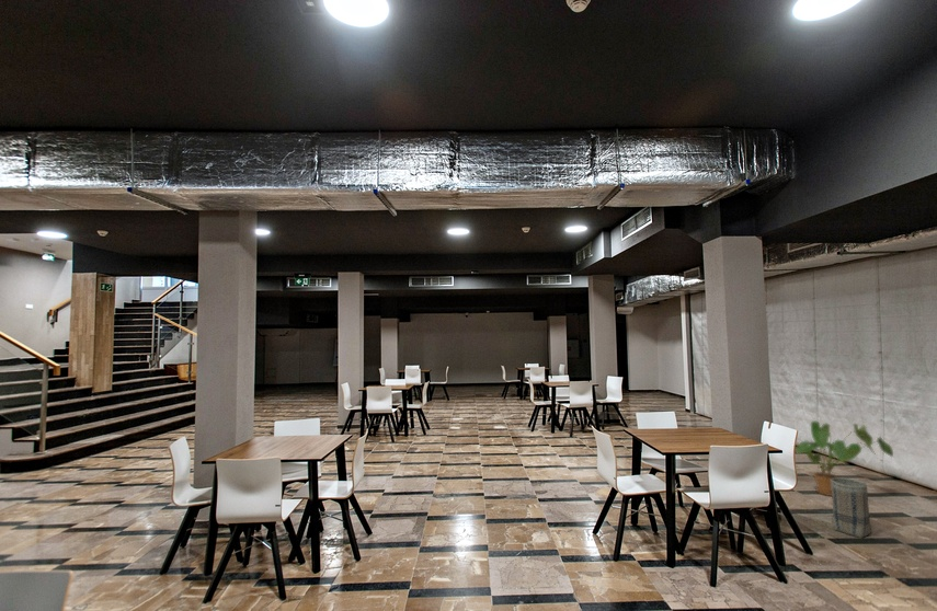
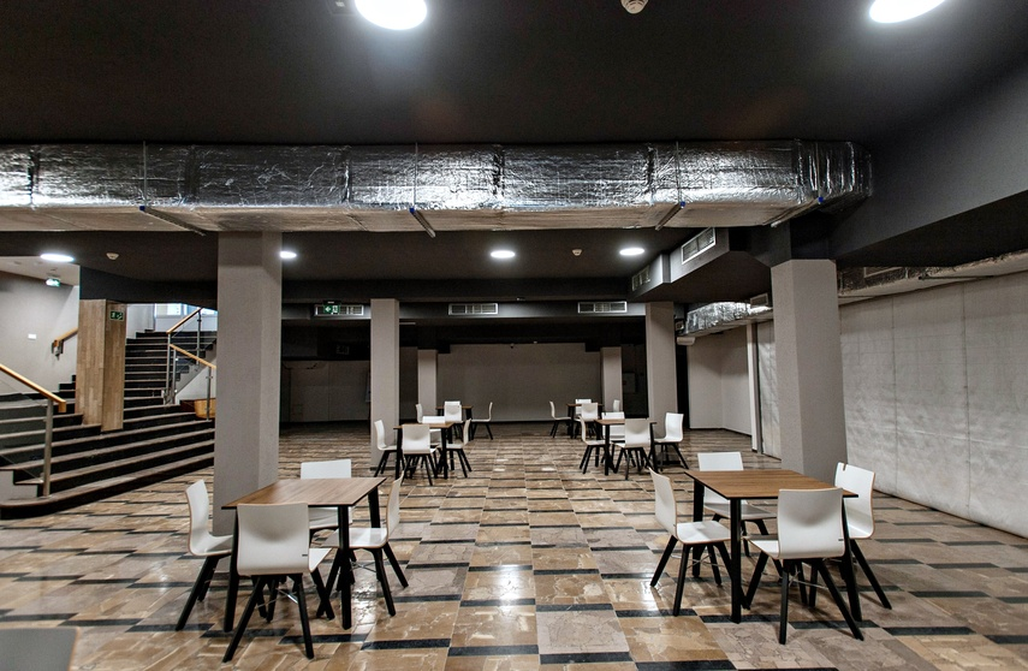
- basket (849, 506)
- house plant (838, 459)
